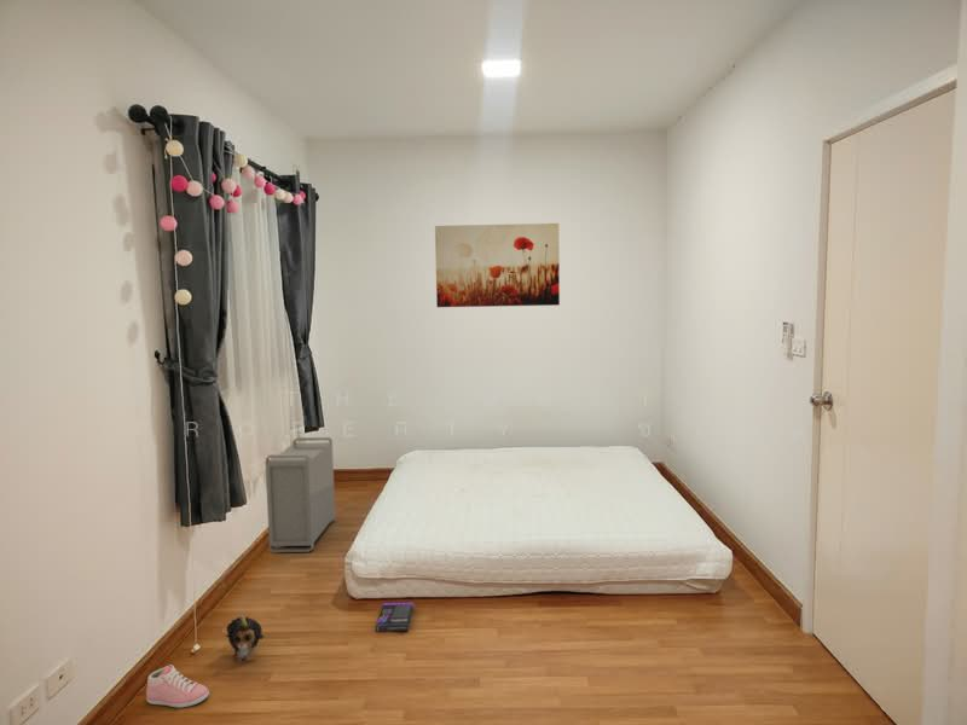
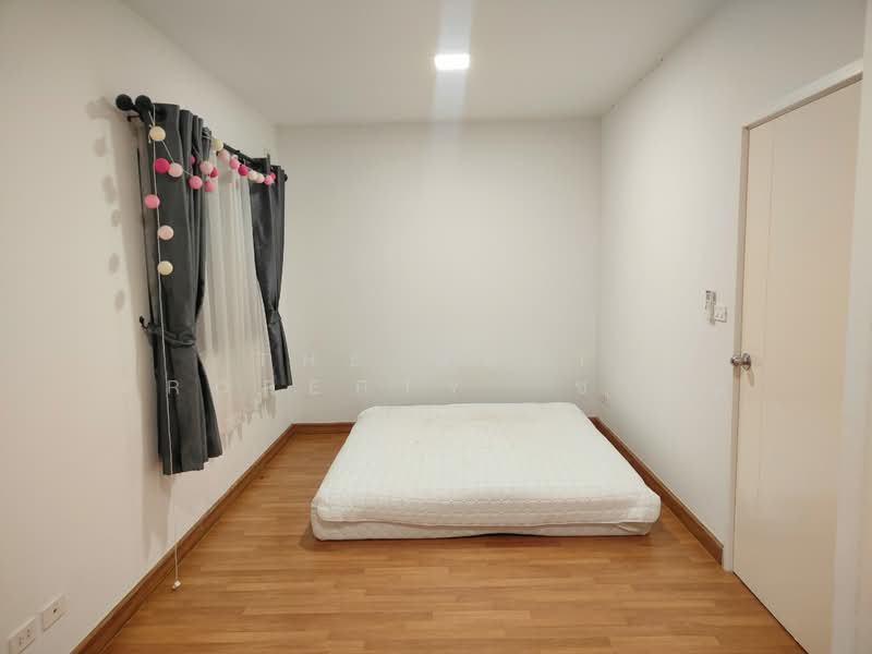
- storage bin (302, 491)
- sneaker (176, 684)
- box (395, 615)
- plush toy (245, 632)
- wall art (497, 265)
